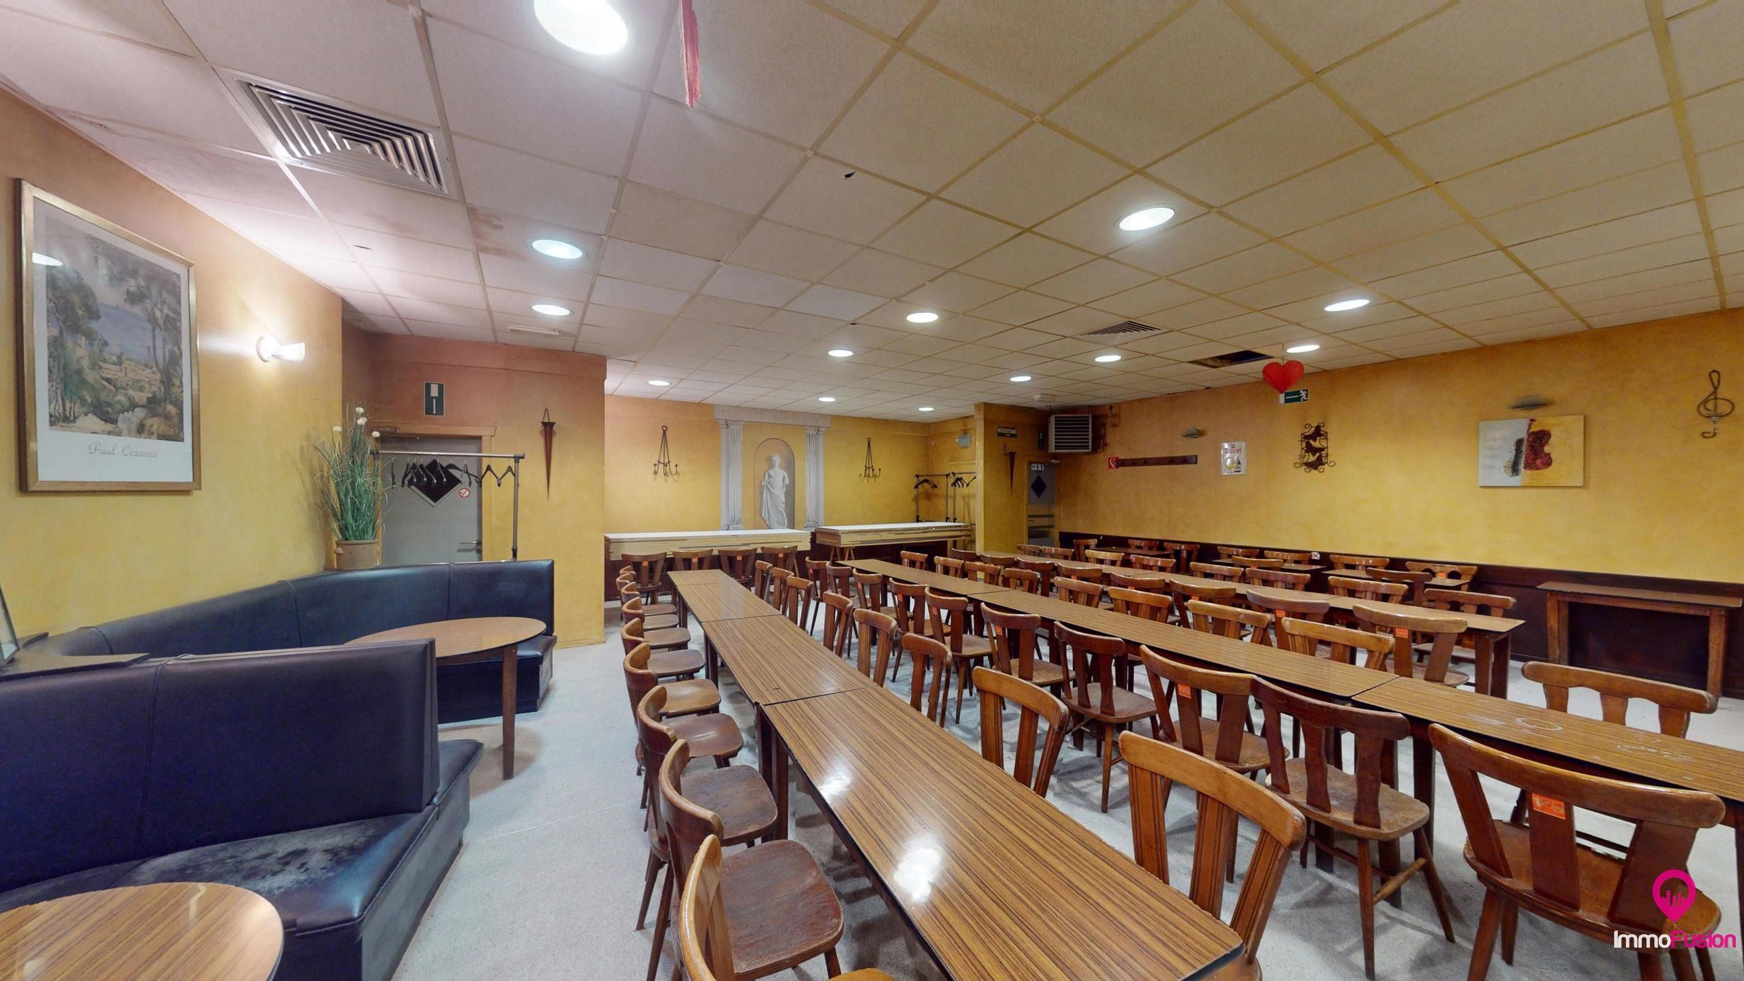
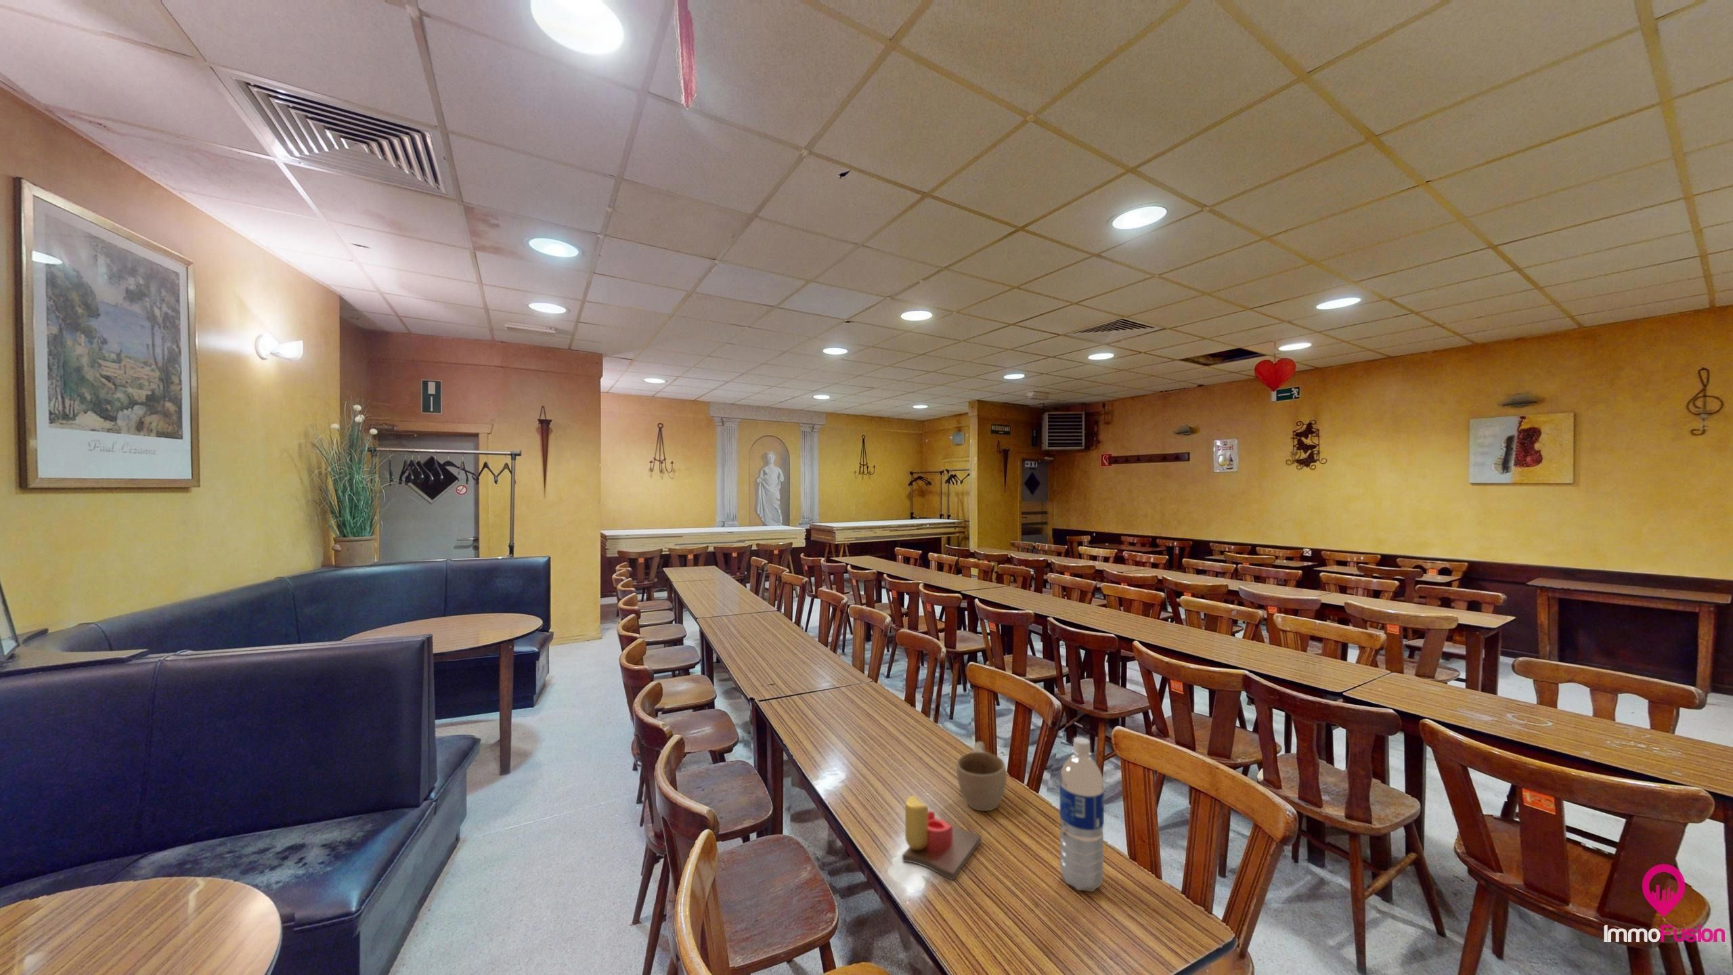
+ cup (982, 776)
+ water bottle (1081, 811)
+ candle (940, 824)
